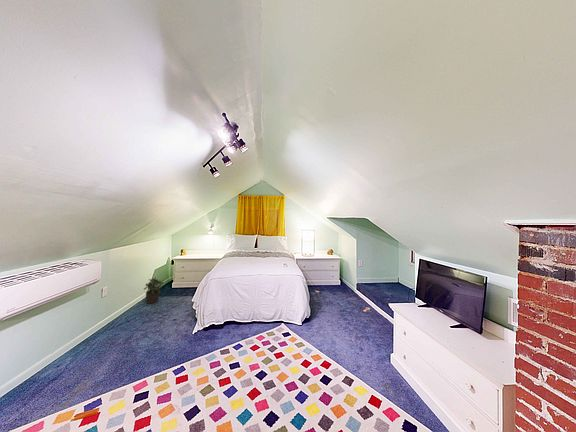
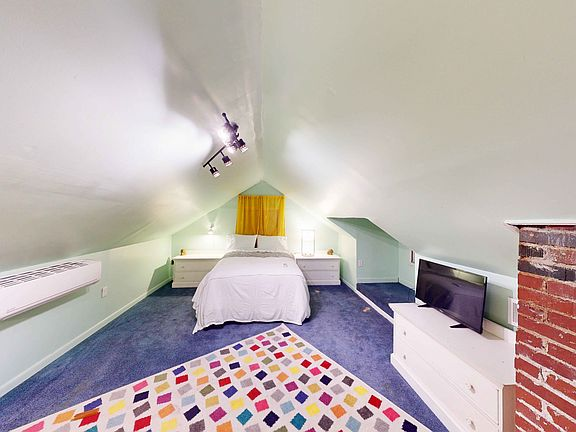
- potted plant (154, 289)
